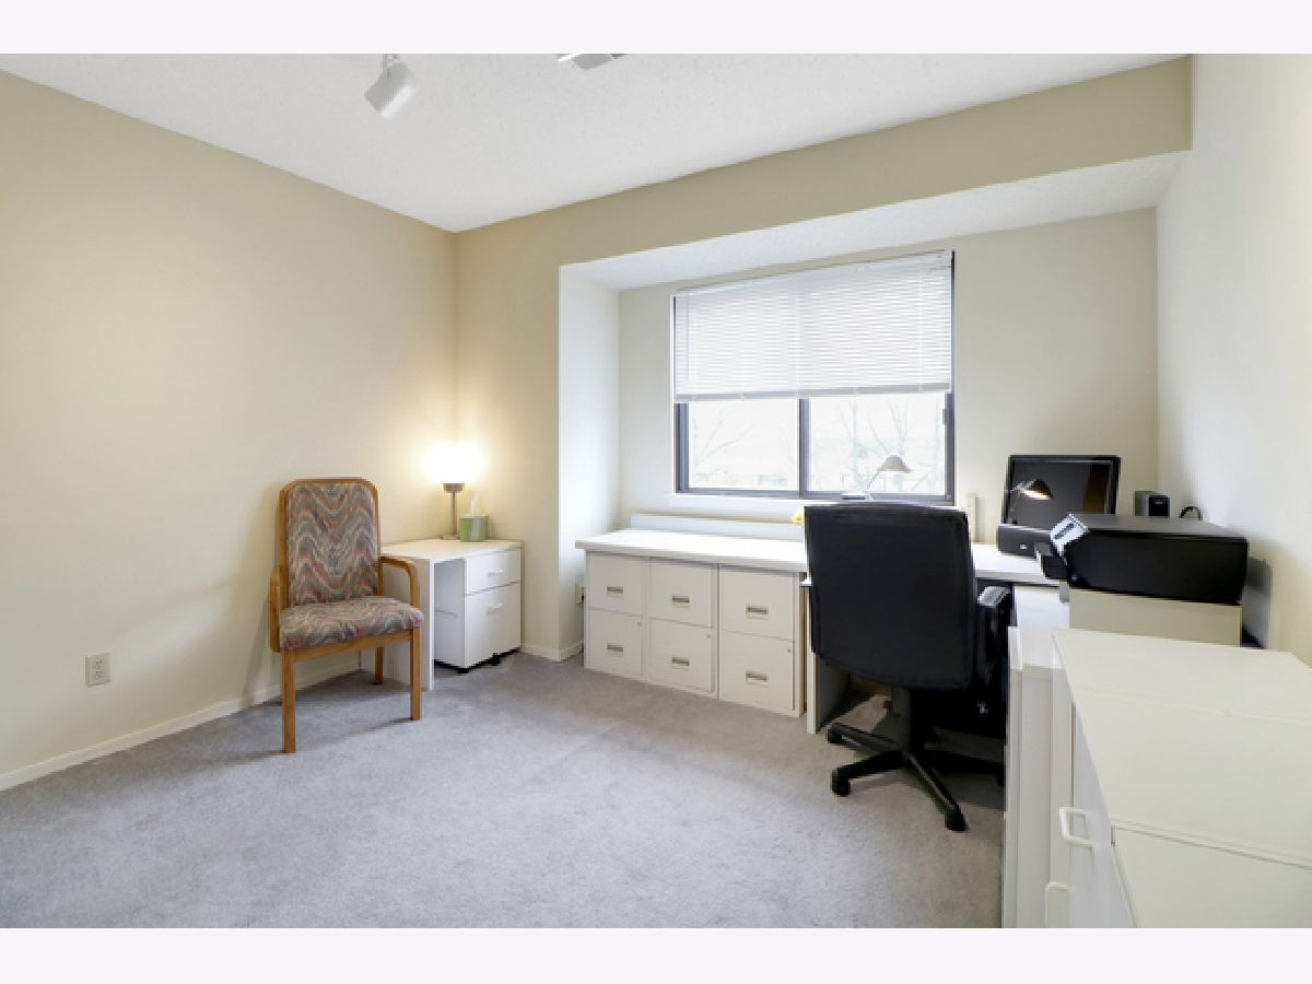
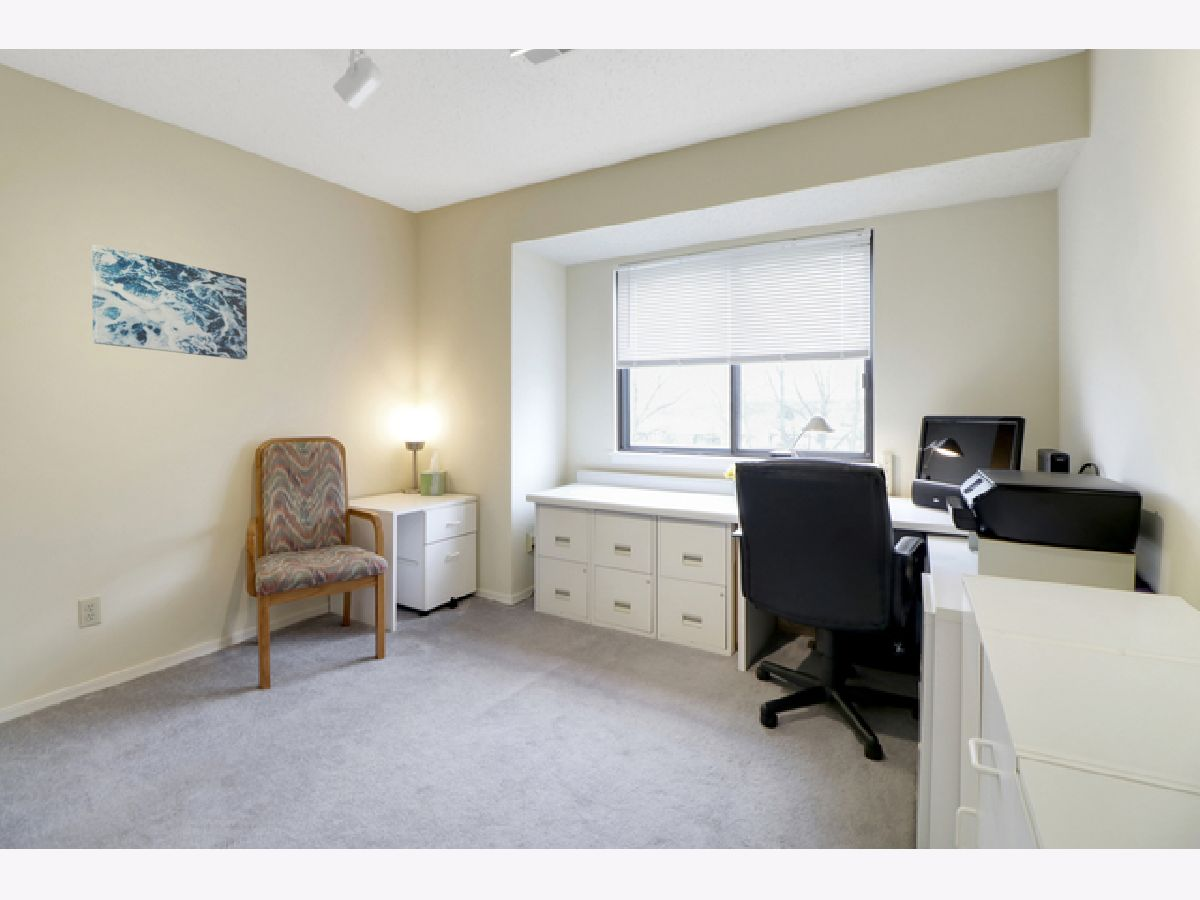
+ wall art (176, 308)
